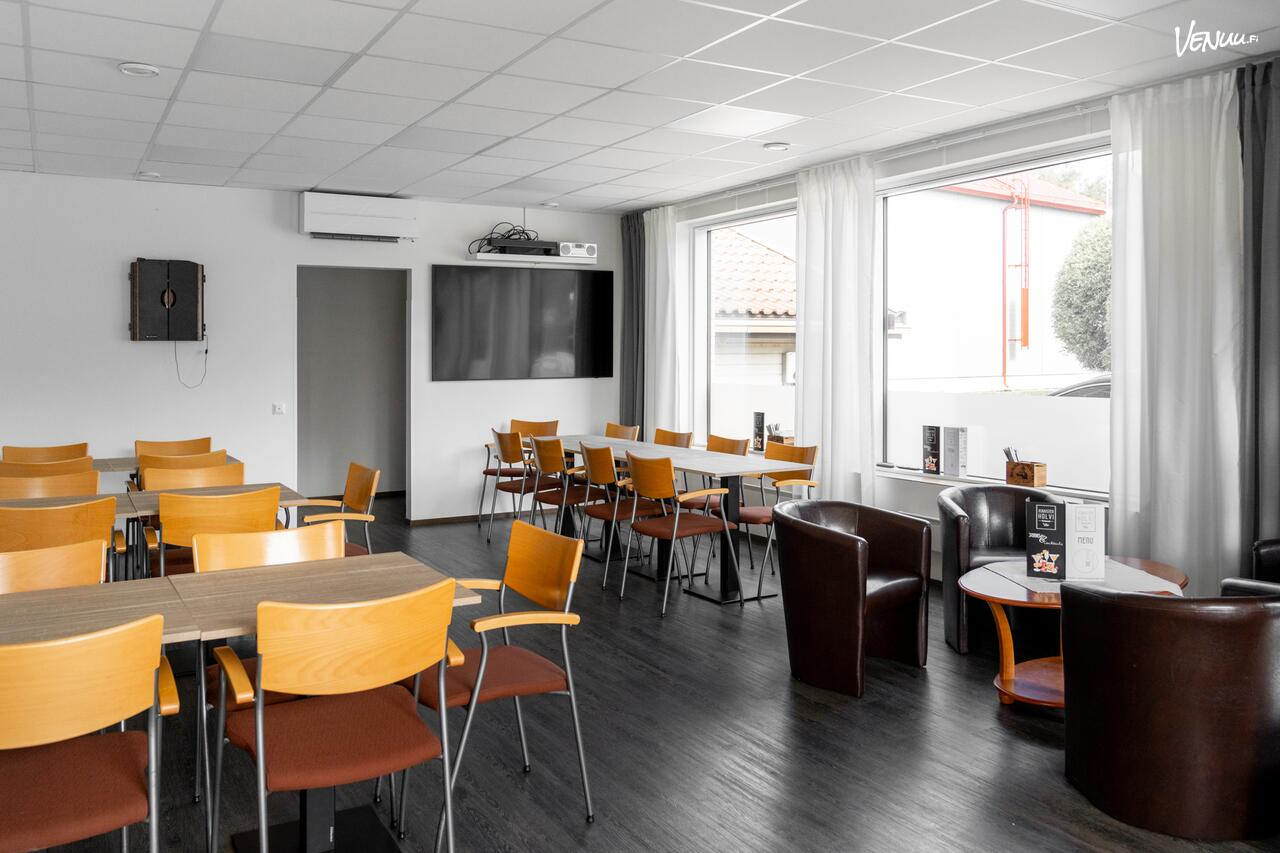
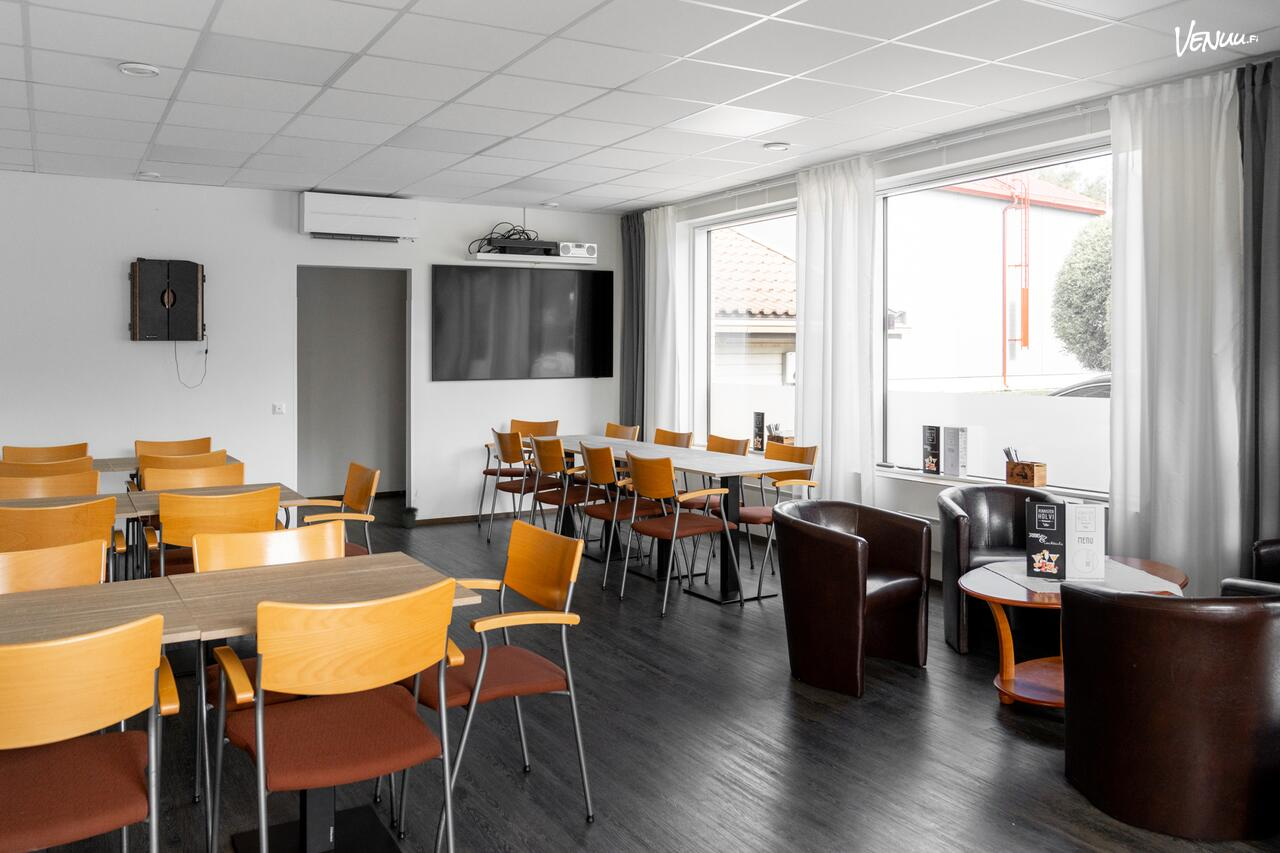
+ potted plant (409, 508)
